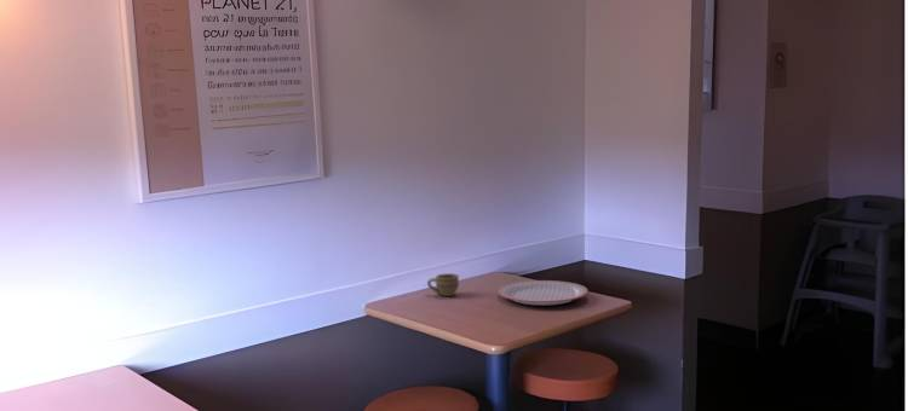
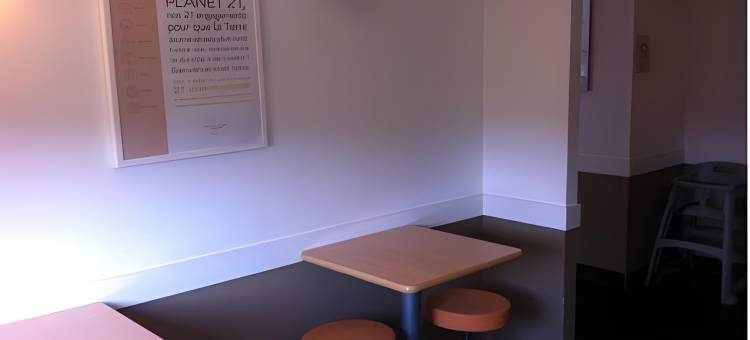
- plate (542, 294)
- cup (443, 284)
